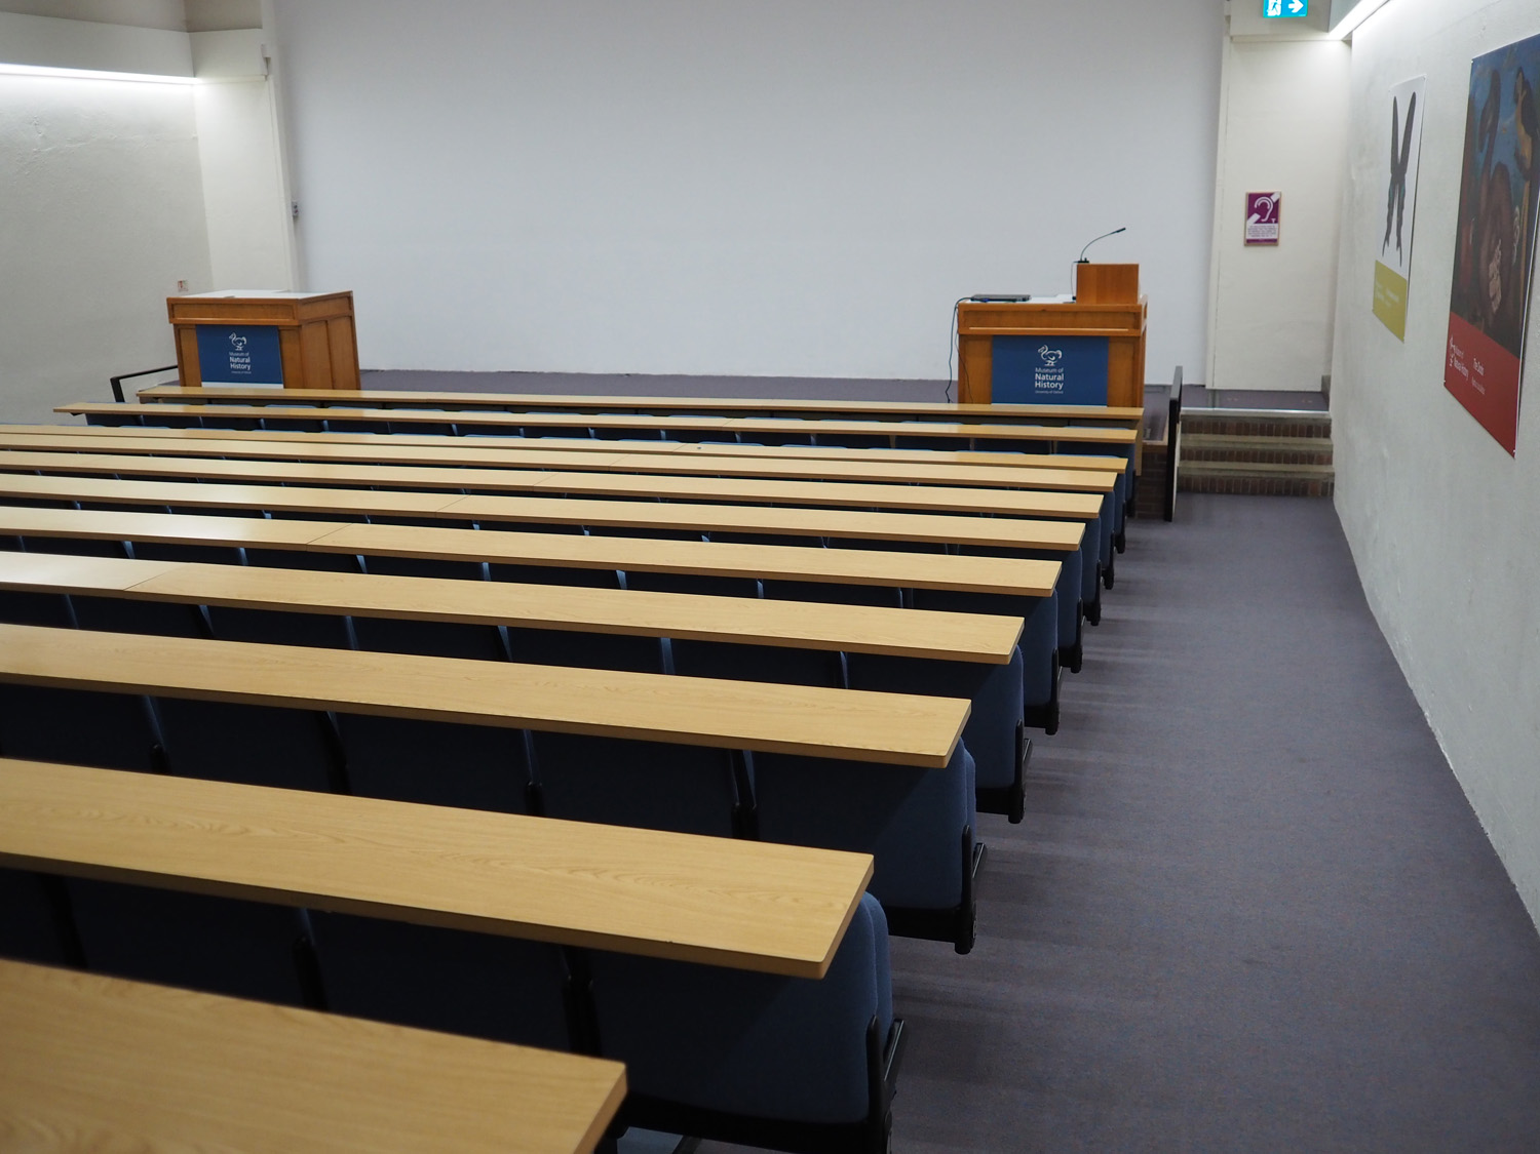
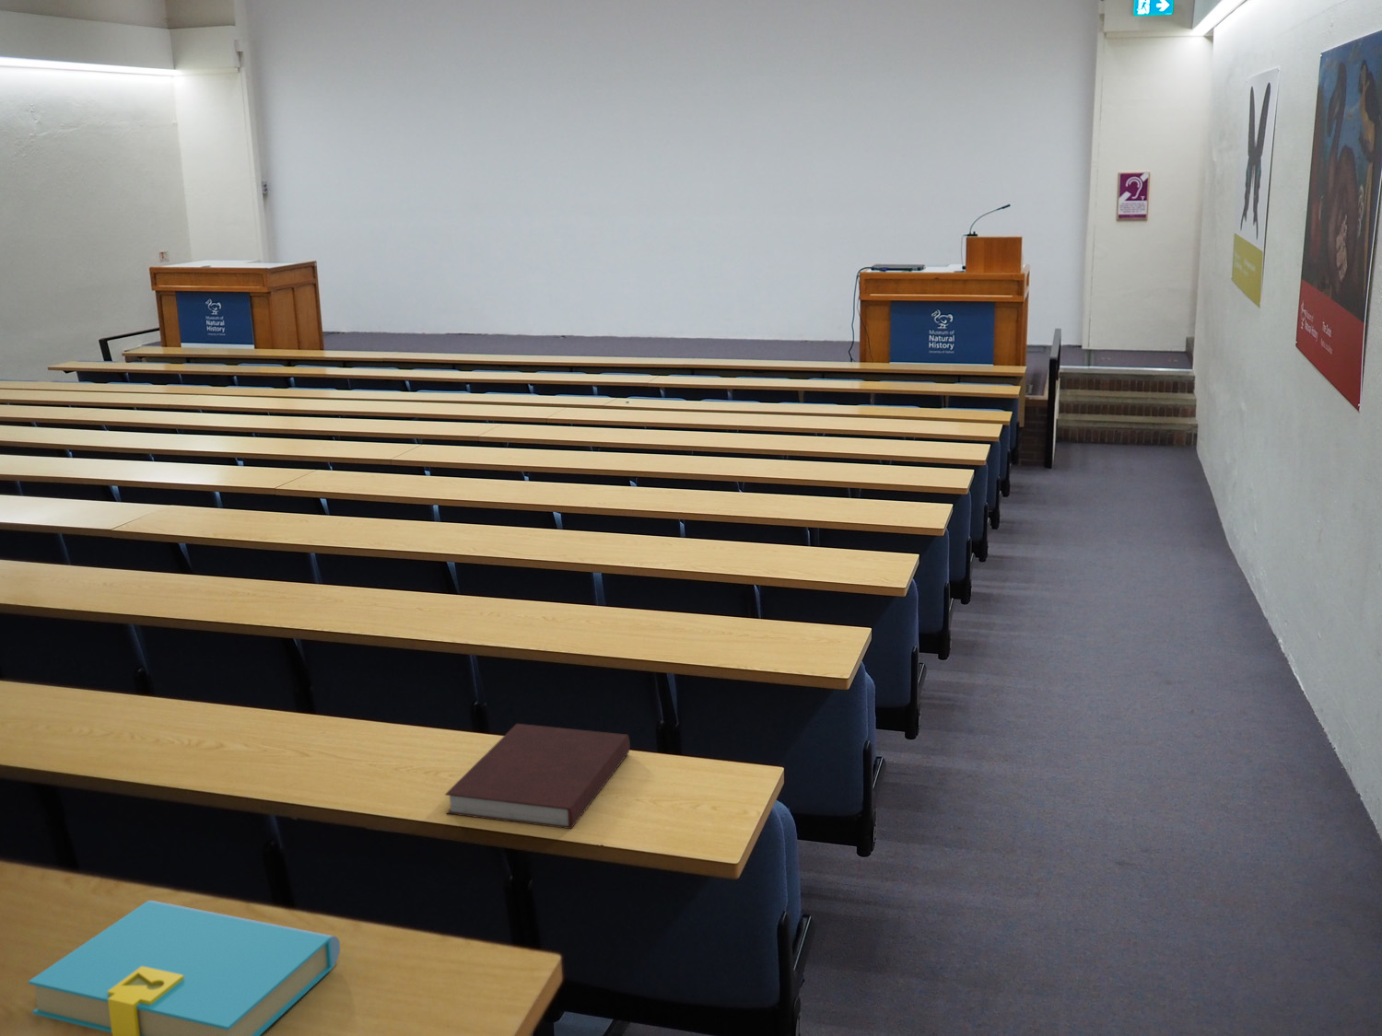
+ book (189, 969)
+ notebook (542, 772)
